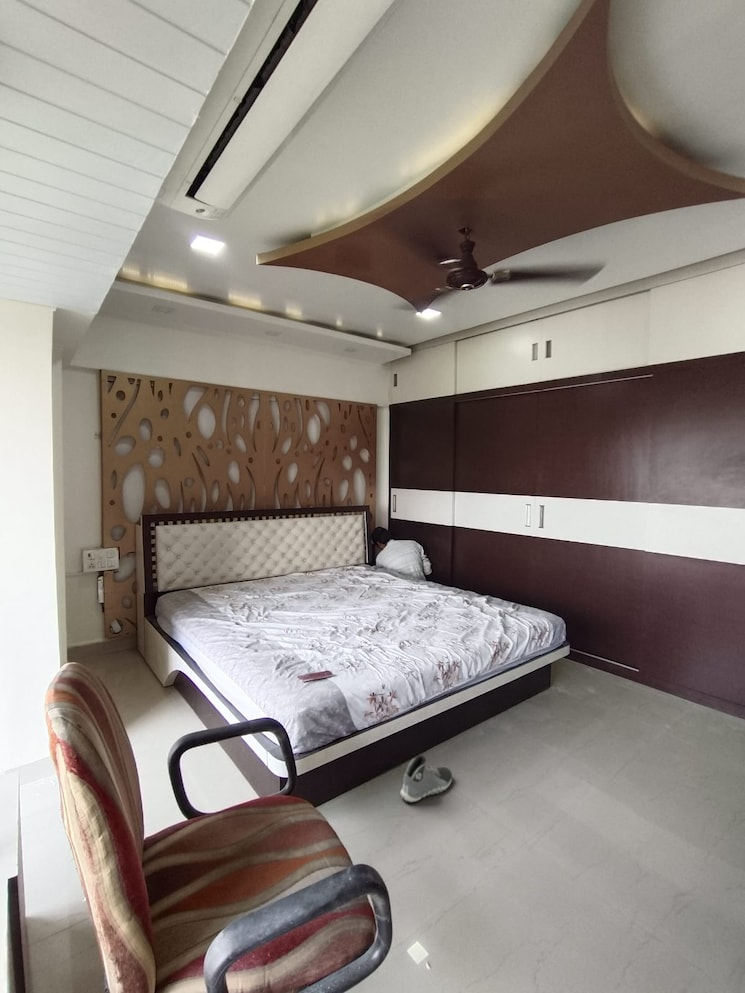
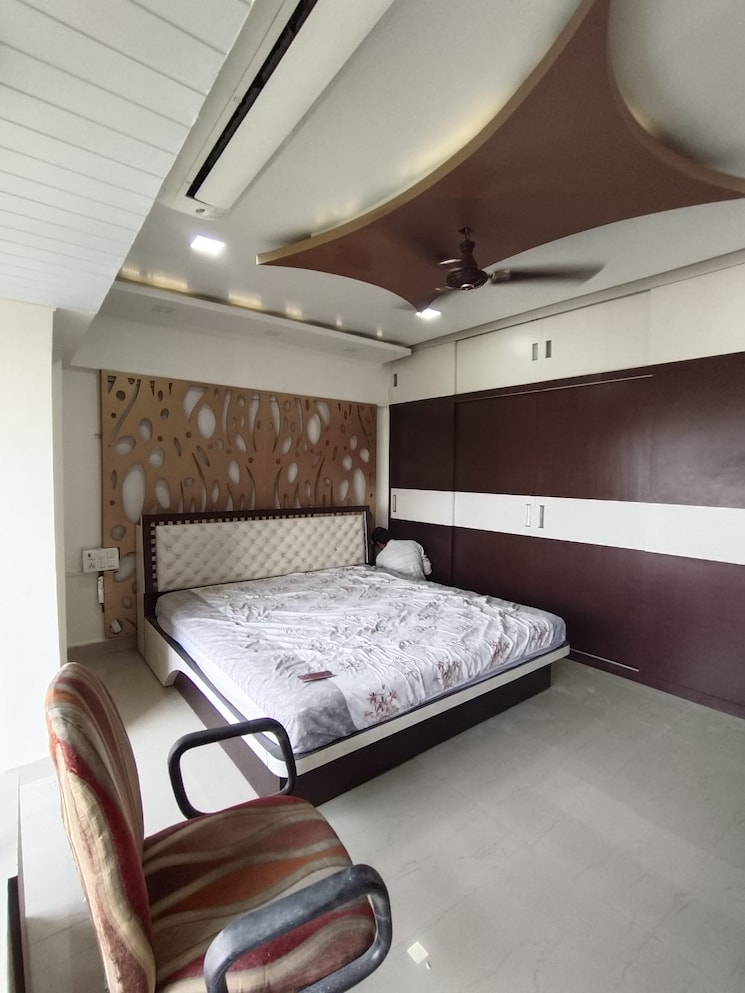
- sneaker (428, 772)
